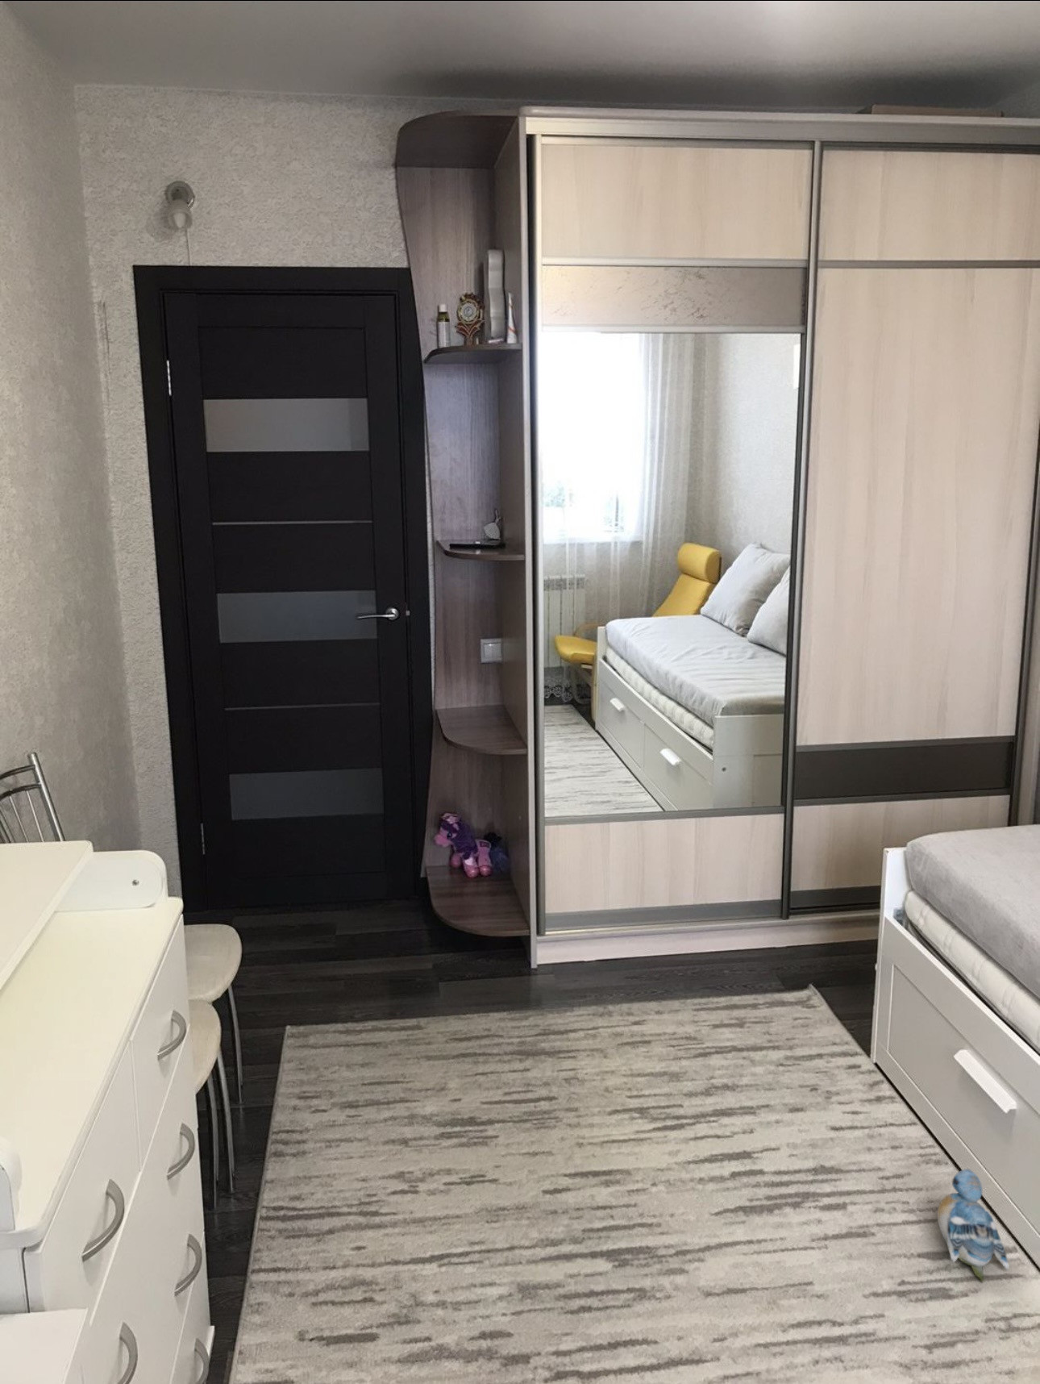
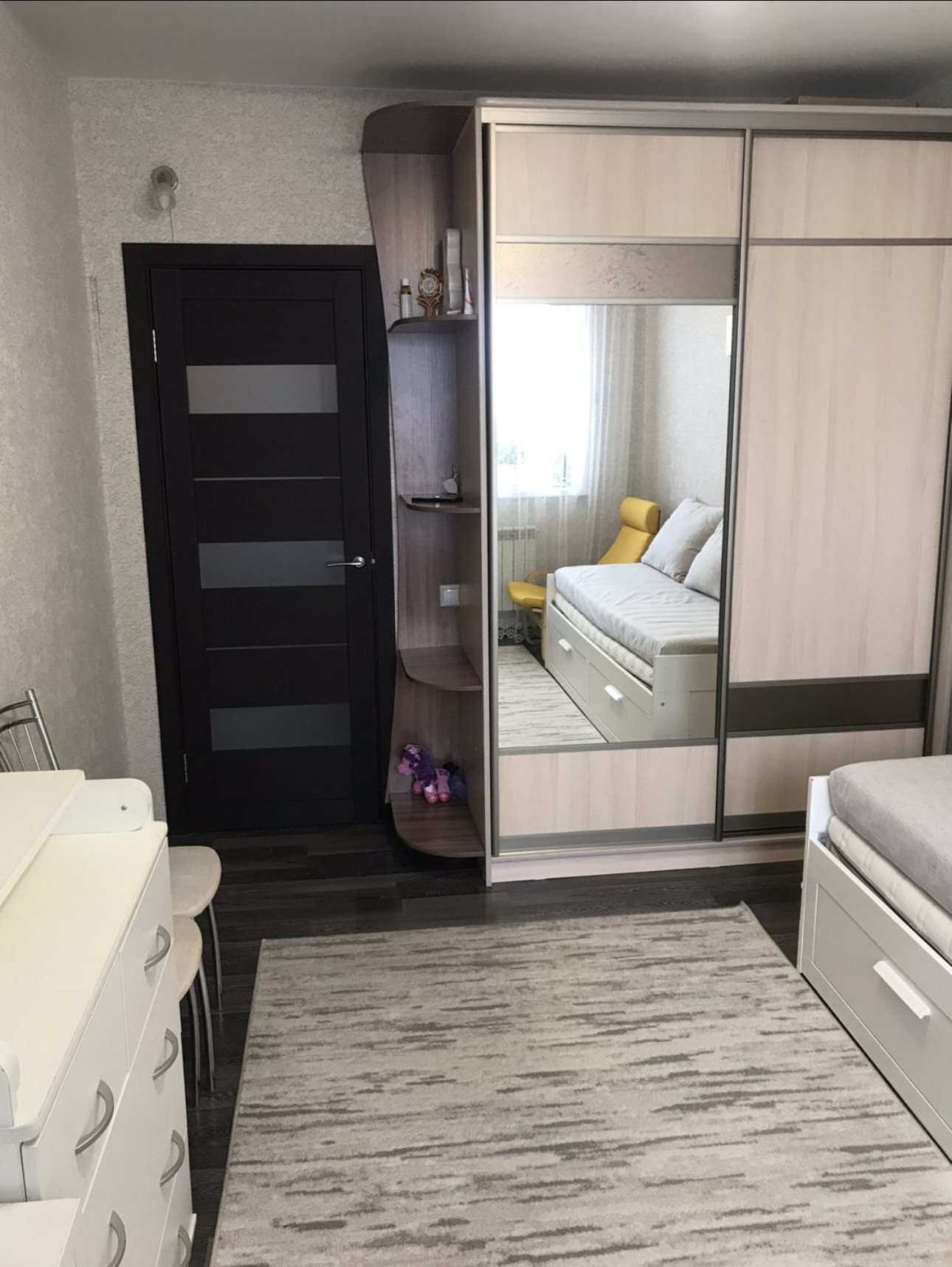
- plush toy (967, 1220)
